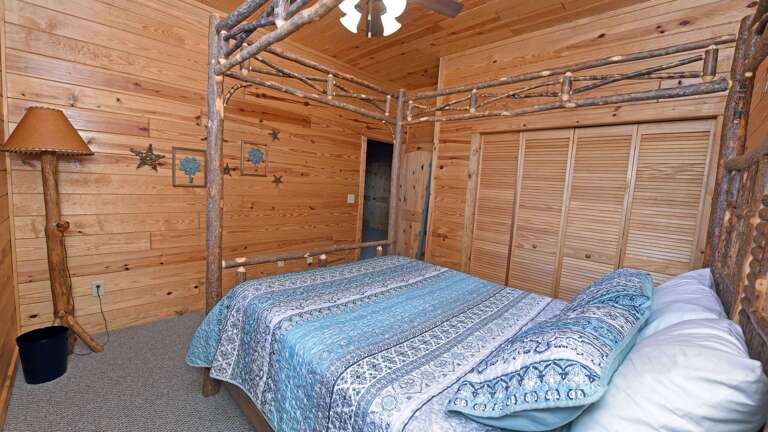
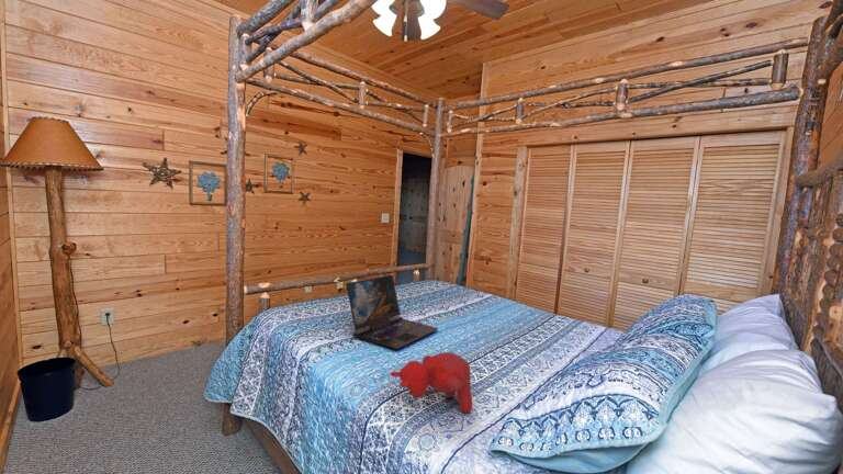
+ laptop (393, 308)
+ stuffed bear (431, 385)
